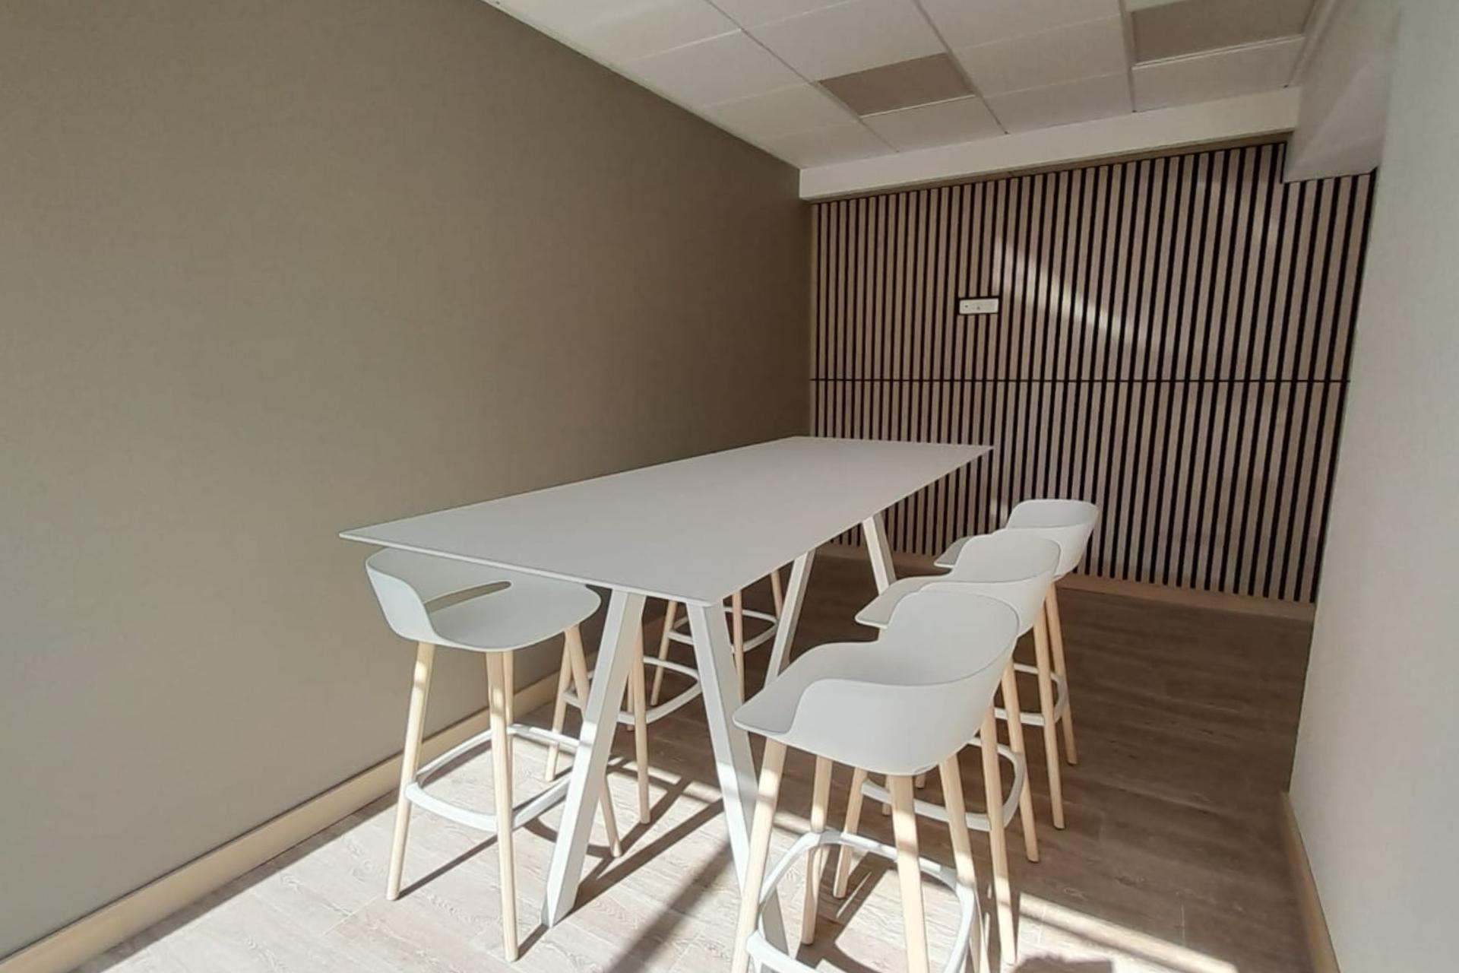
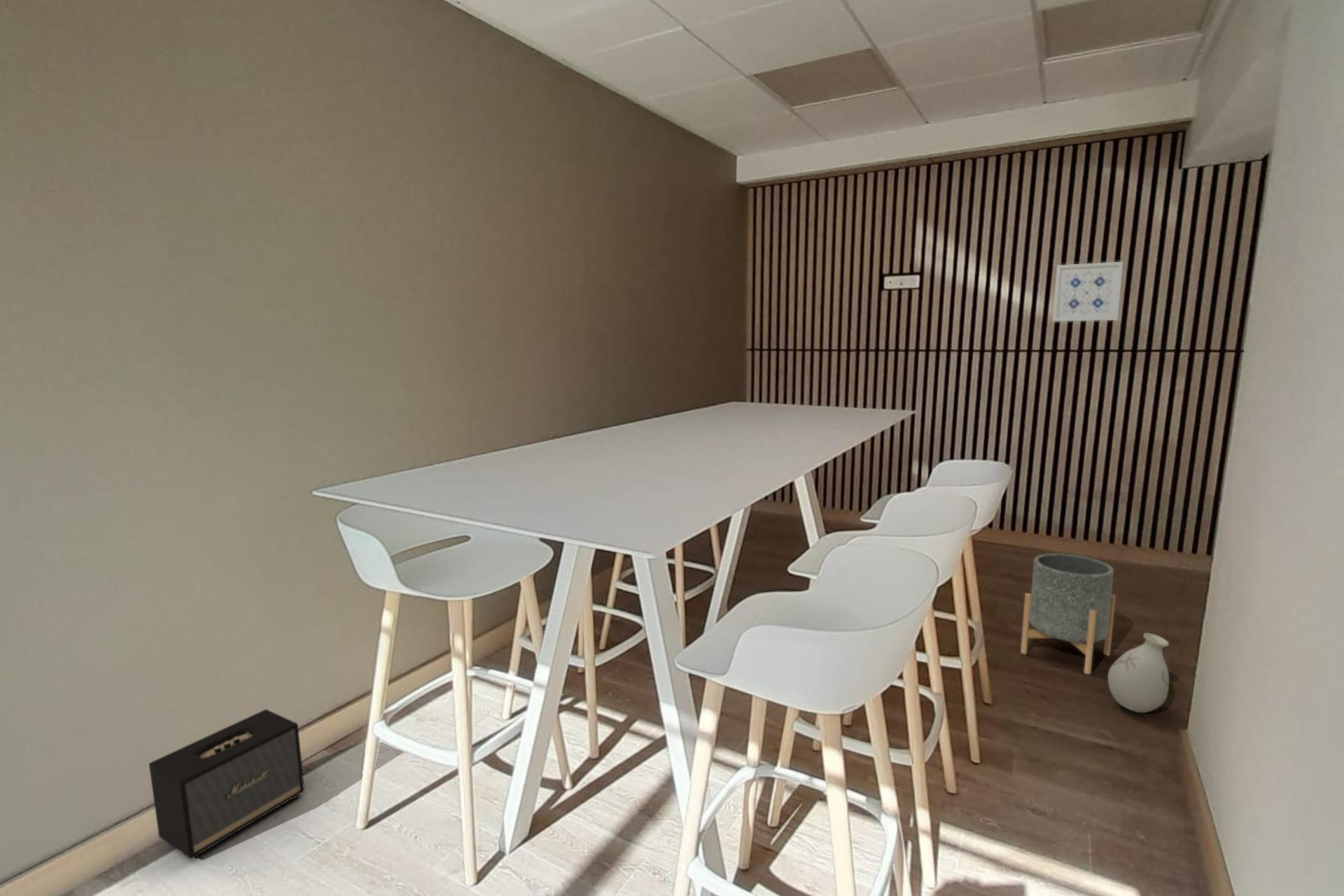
+ wall art (1086, 292)
+ planter (1069, 609)
+ speaker (231, 780)
+ vase (1138, 671)
